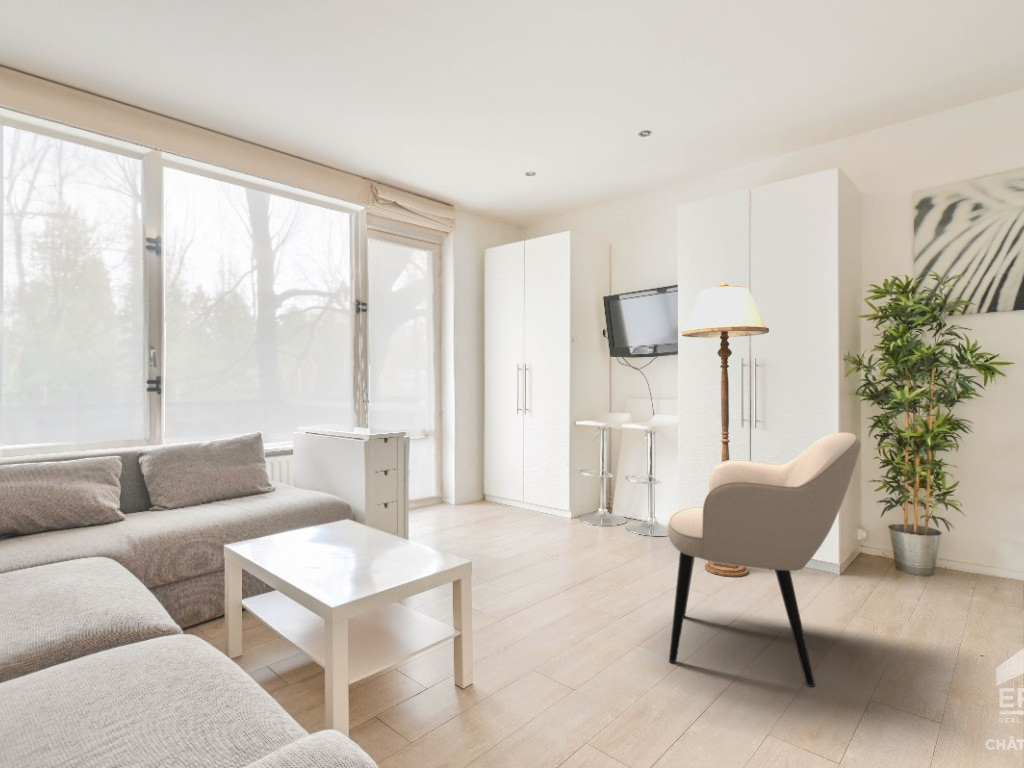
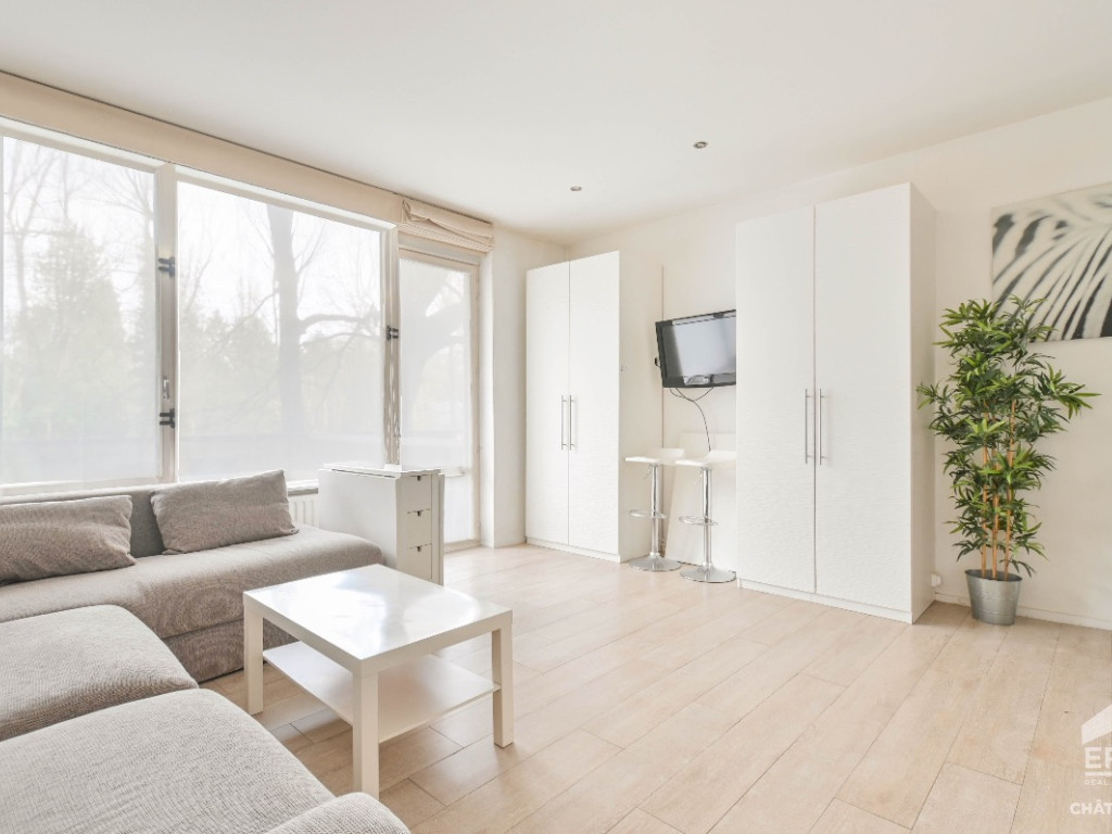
- floor lamp (725, 426)
- armchair (758, 540)
